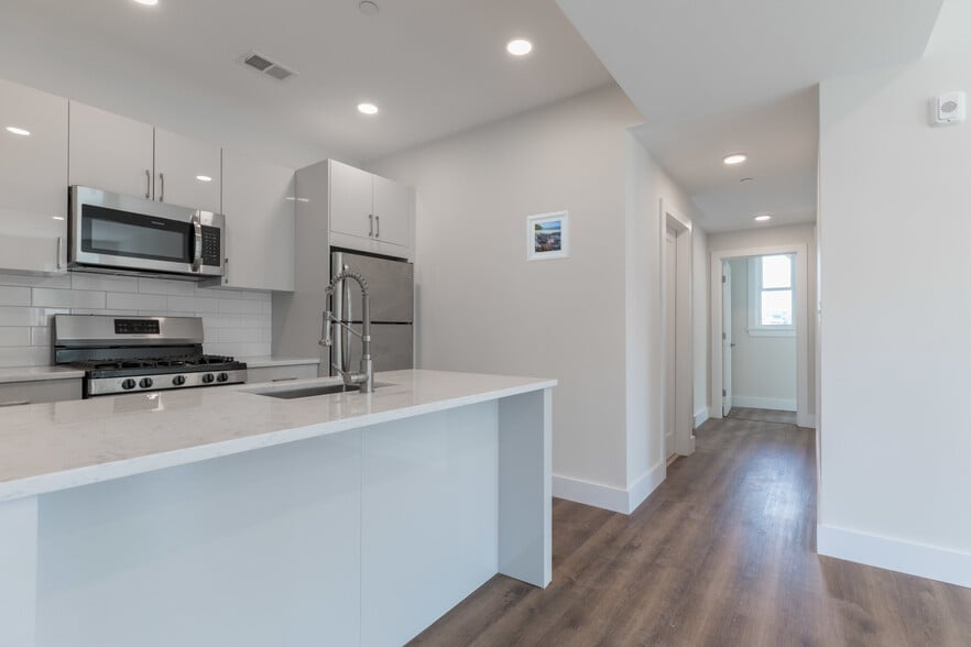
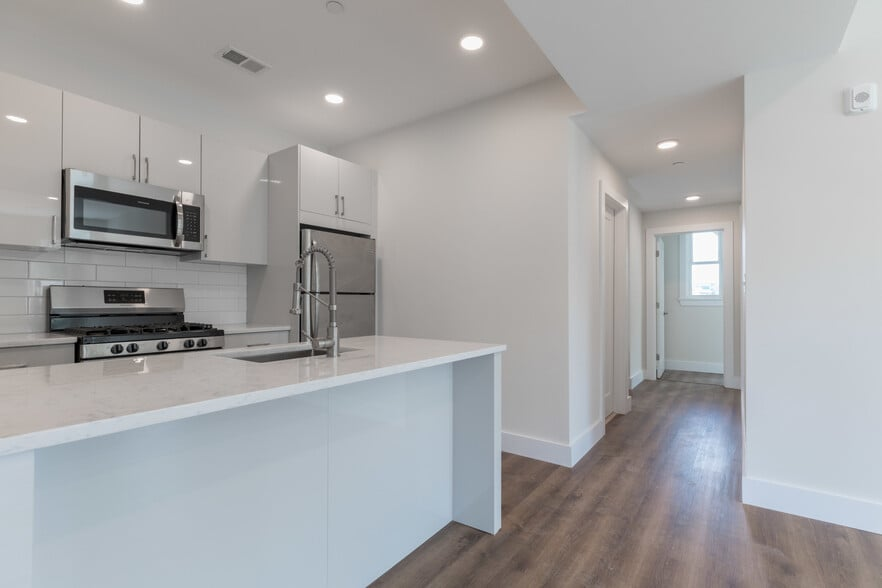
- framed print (547, 237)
